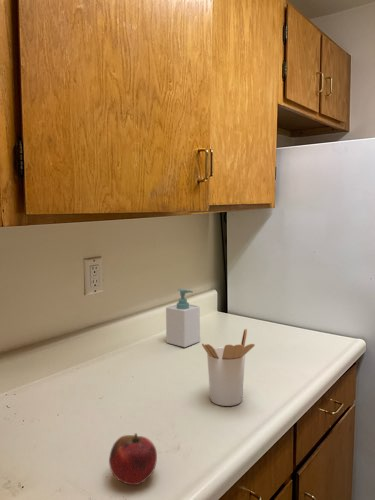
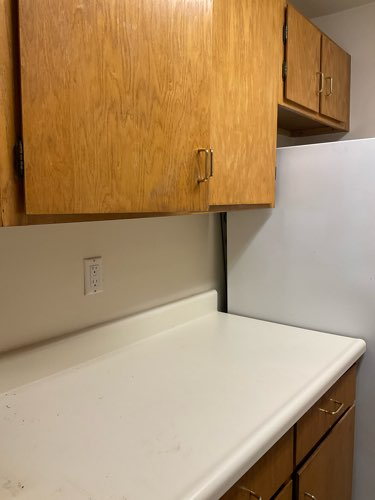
- utensil holder (230, 368)
- soap bottle (183, 315)
- fruit (132, 457)
